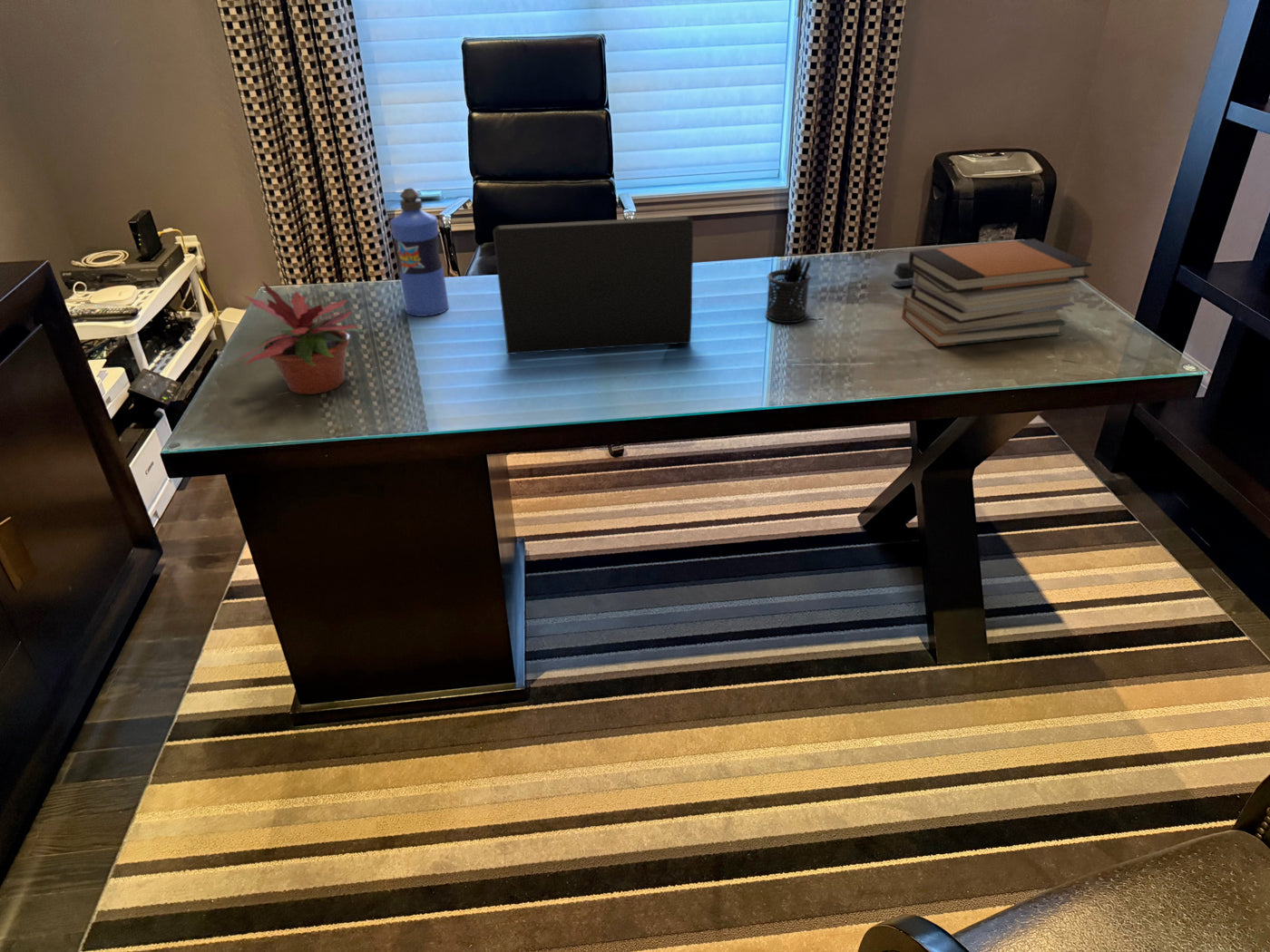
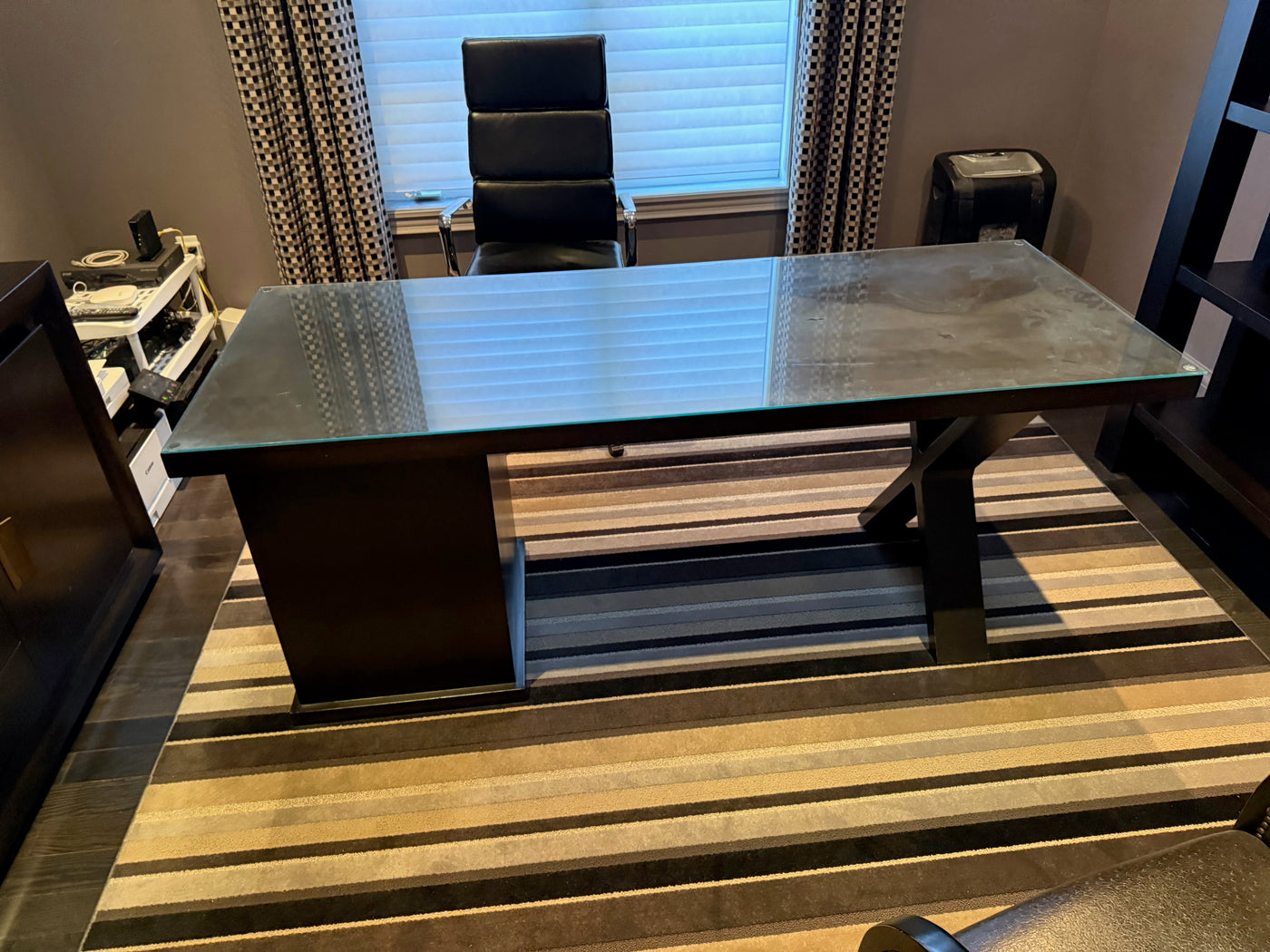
- pen holder (787, 286)
- potted plant (302, 329)
- stapler (913, 272)
- book stack (991, 292)
- laptop (593, 267)
- water bottle (418, 250)
